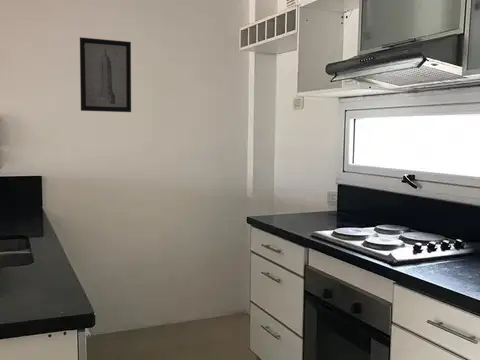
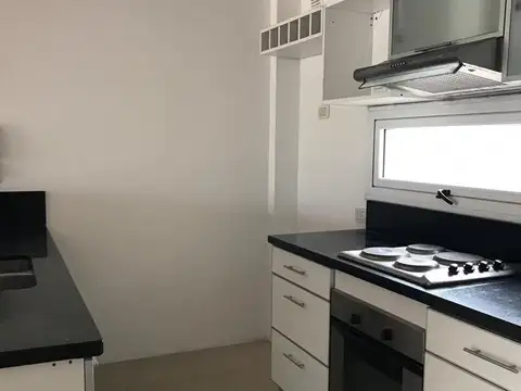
- wall art (106, 75)
